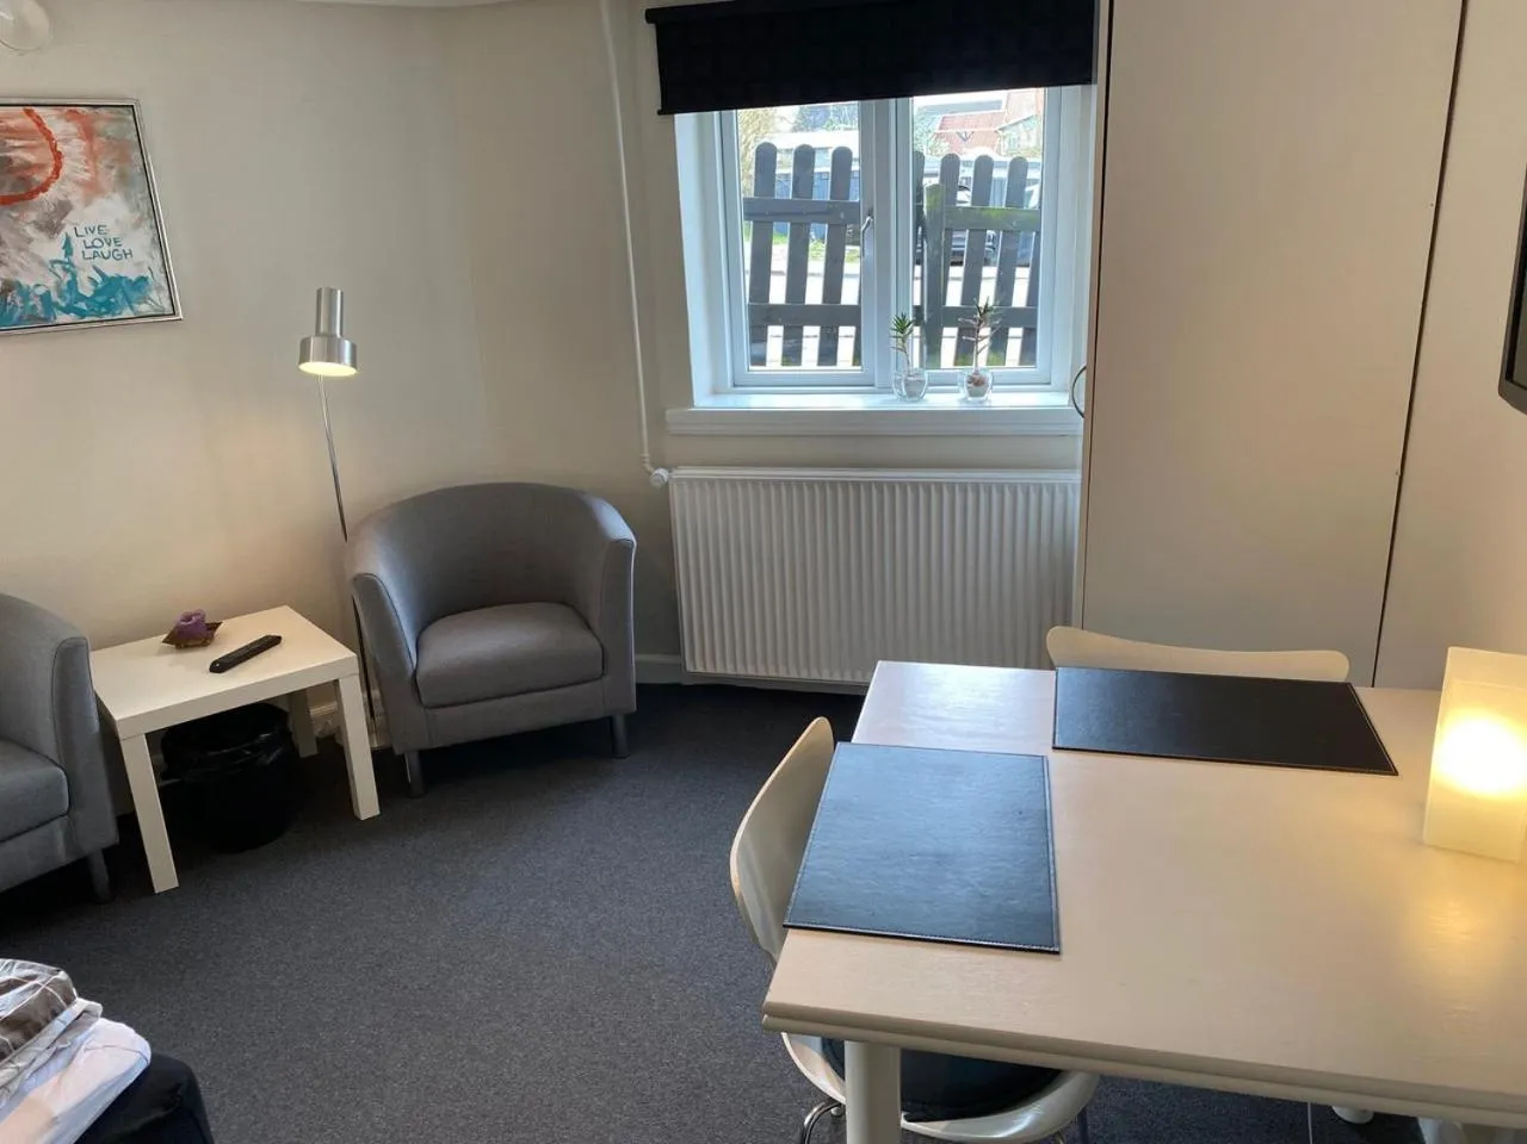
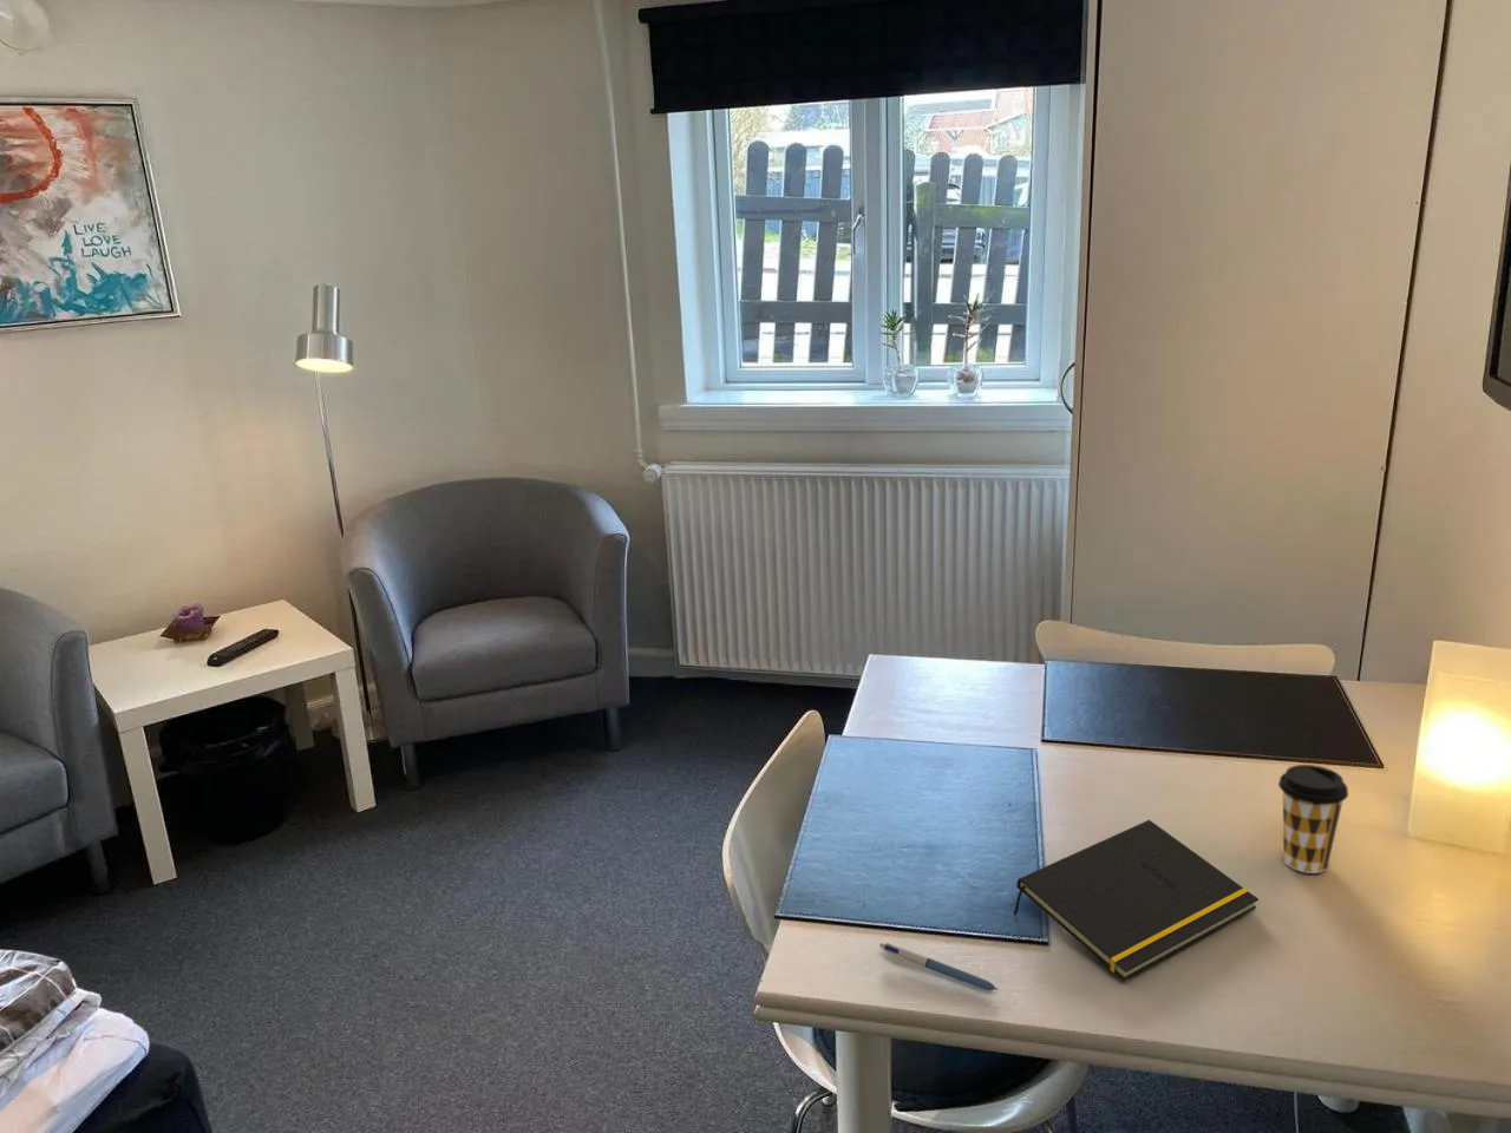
+ pen (936, 966)
+ notepad (1136, 893)
+ coffee cup (1309, 819)
